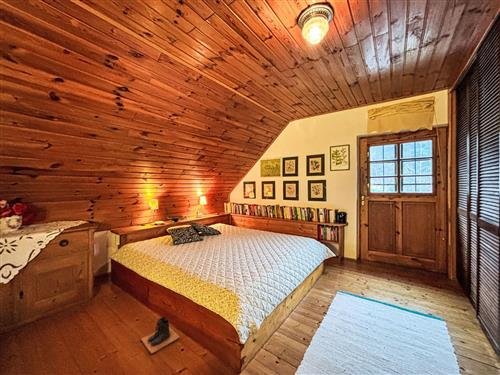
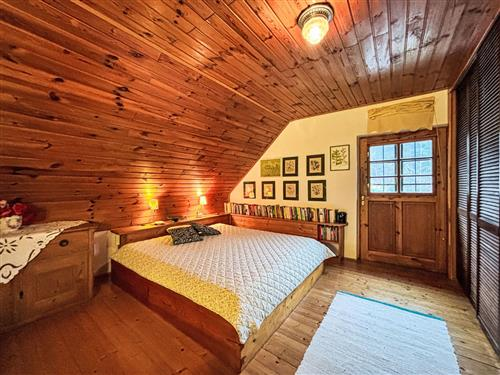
- boots (160, 330)
